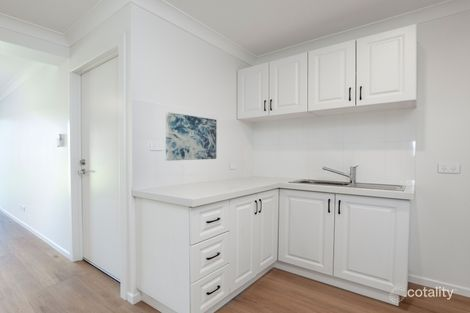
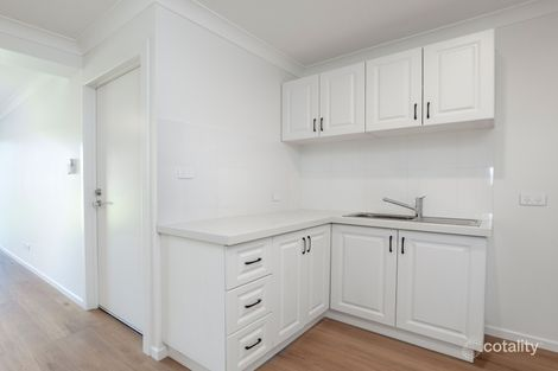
- wall art (193, 138)
